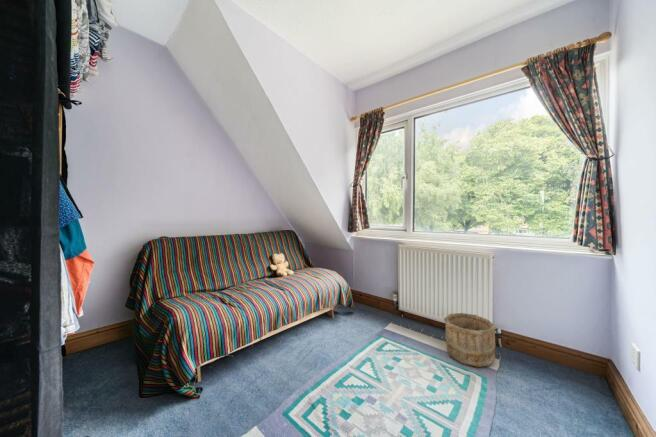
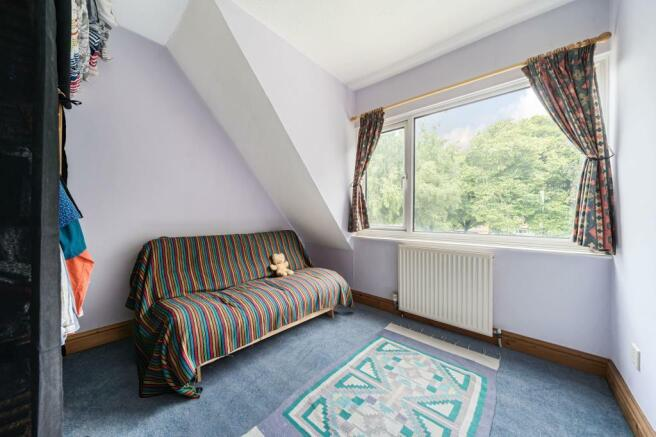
- wooden bucket (468, 338)
